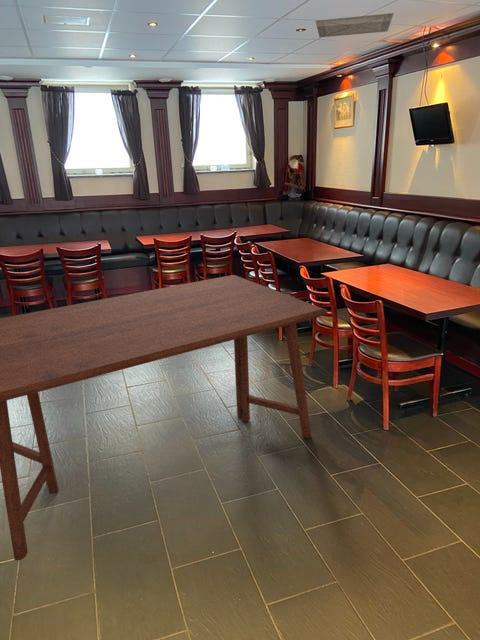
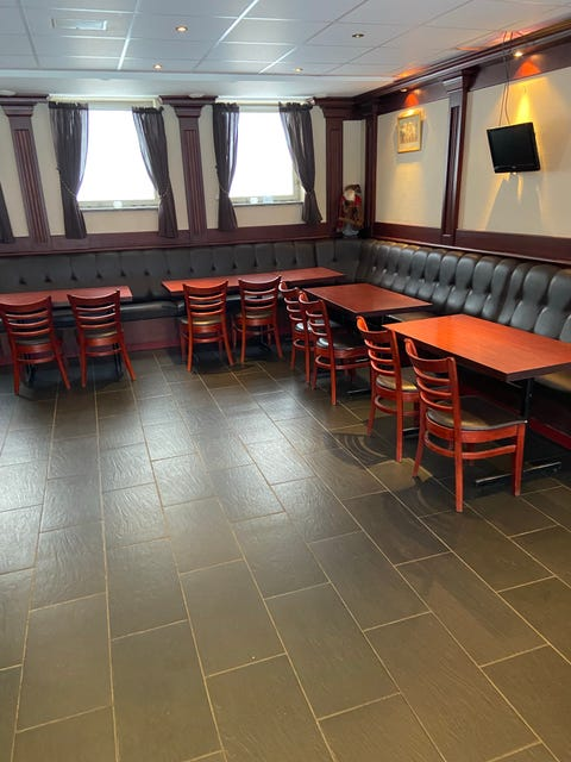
- ceiling vent (353, 26)
- dining table (144, 363)
